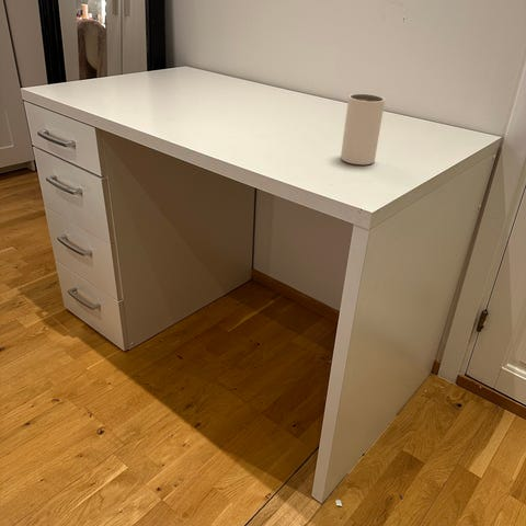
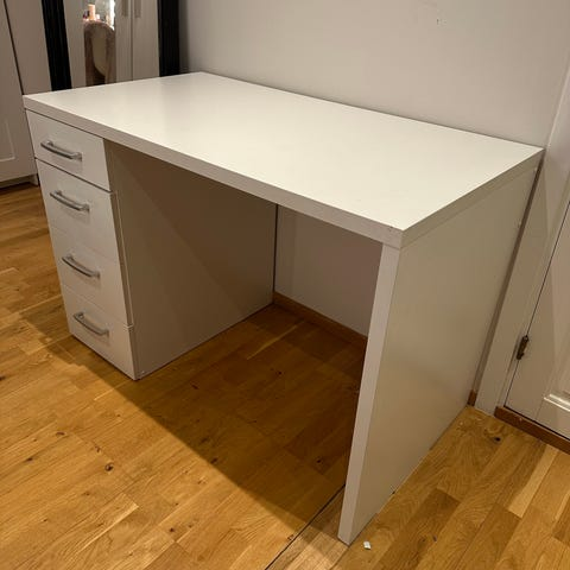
- mug (365, 127)
